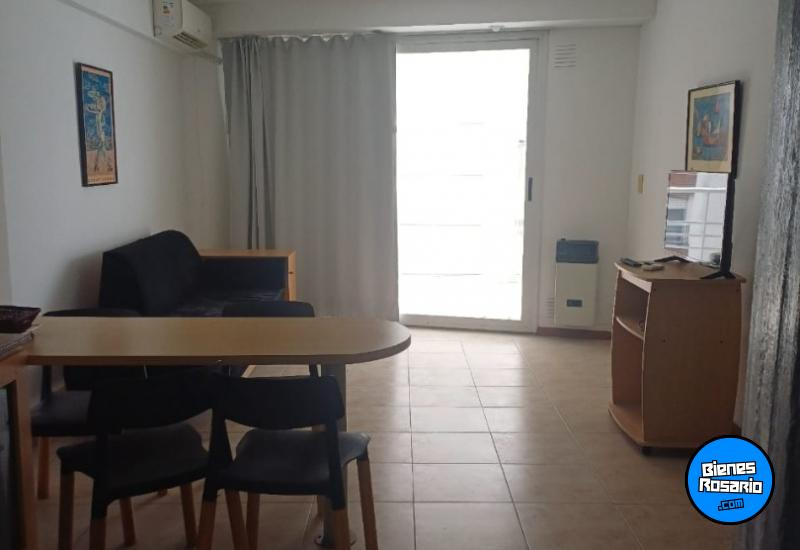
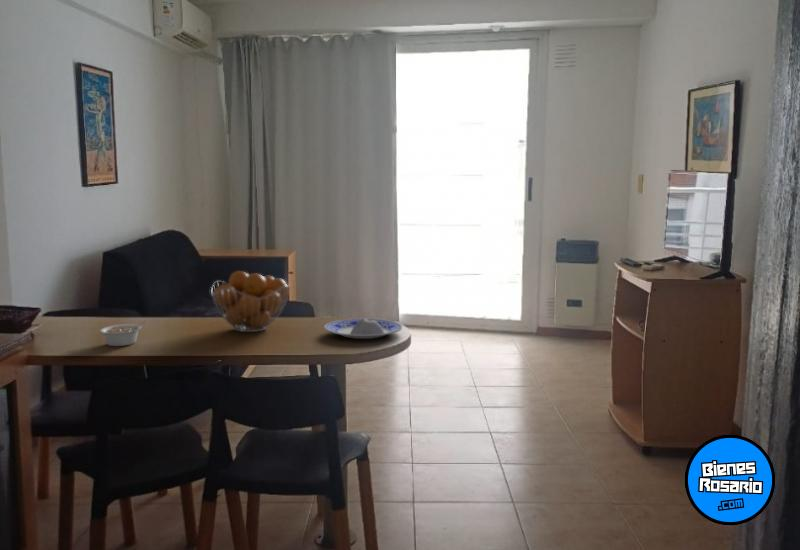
+ plate (363, 326)
+ legume (122, 333)
+ fruit basket (250, 300)
